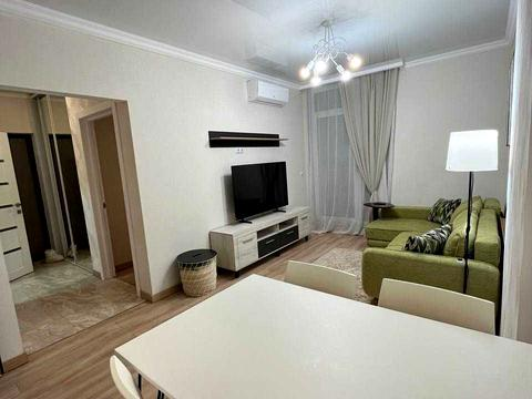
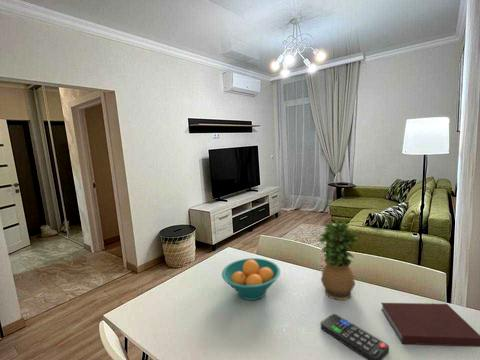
+ potted plant (338, 255)
+ remote control (352, 335)
+ fruit bowl (251, 276)
+ notebook (426, 322)
